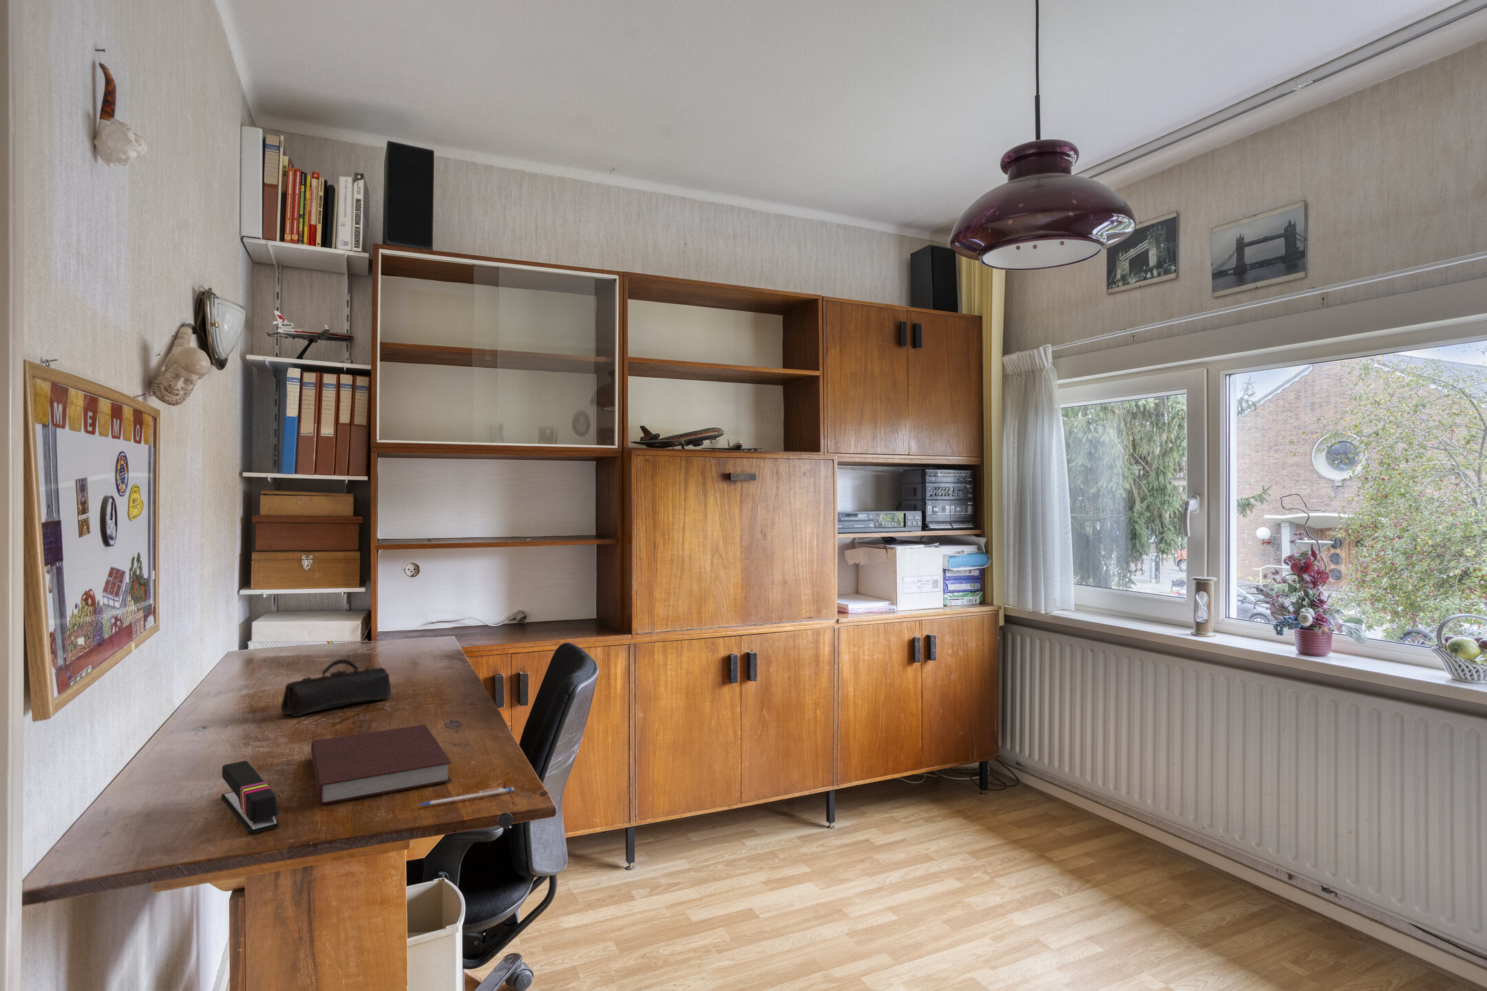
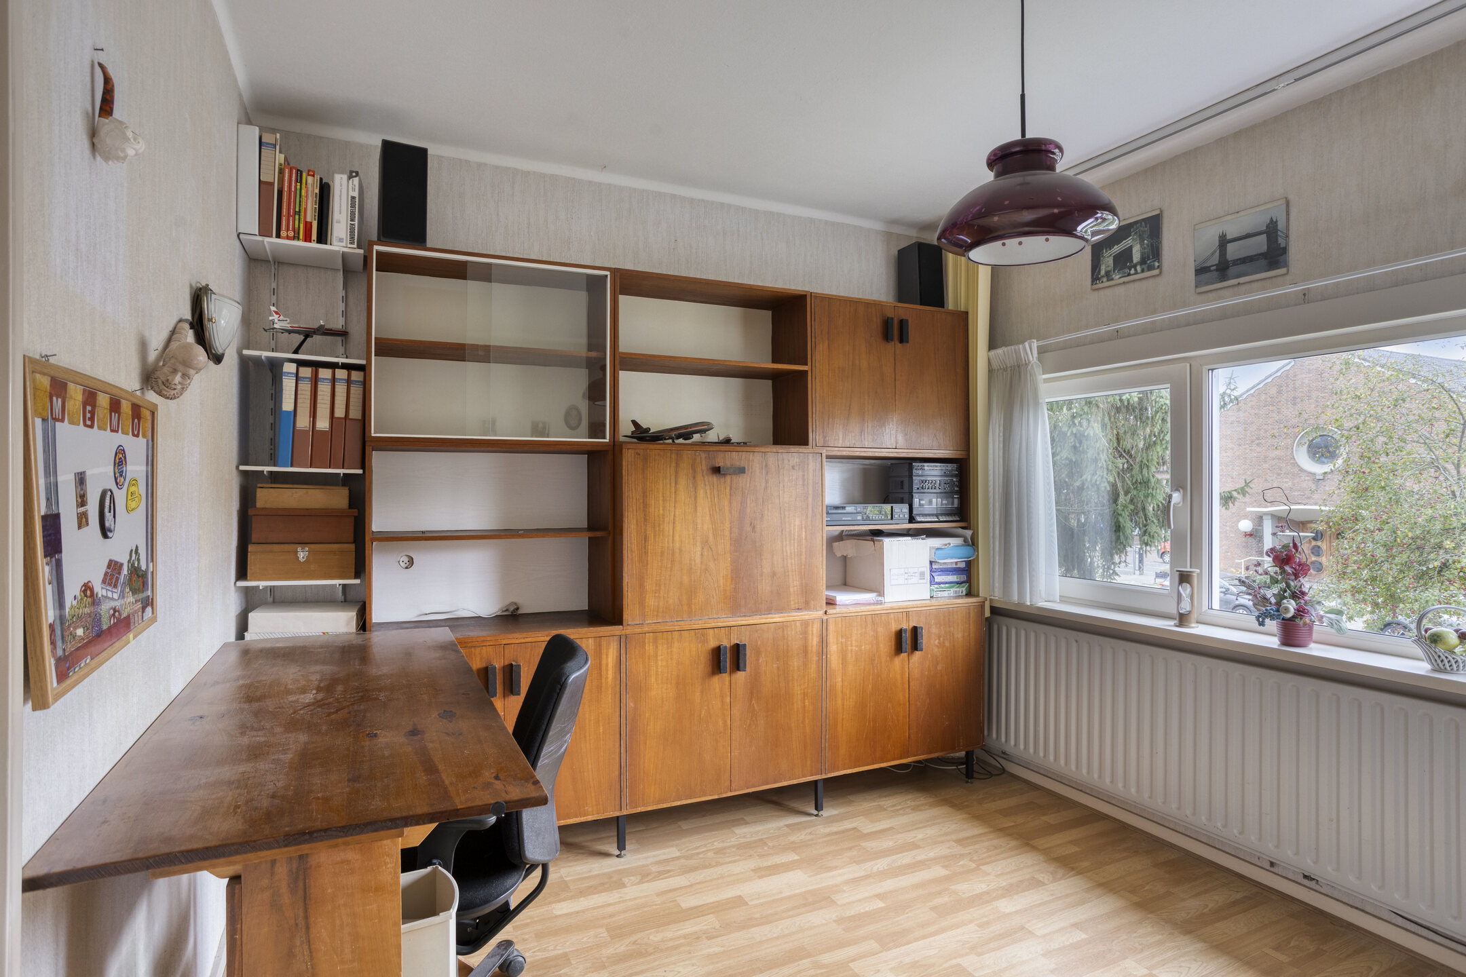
- stapler (249, 794)
- notebook (378, 760)
- pen (467, 795)
- pencil case (339, 682)
